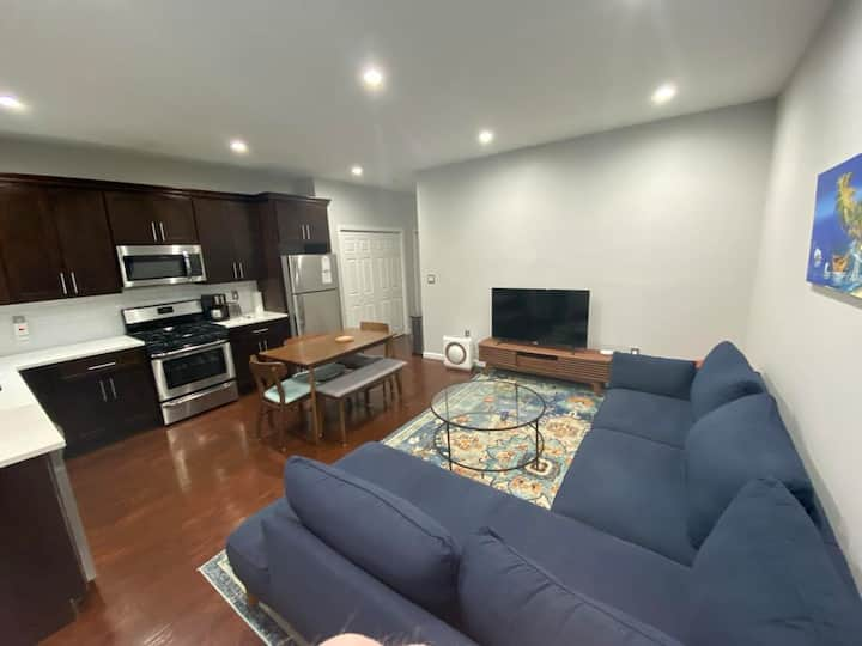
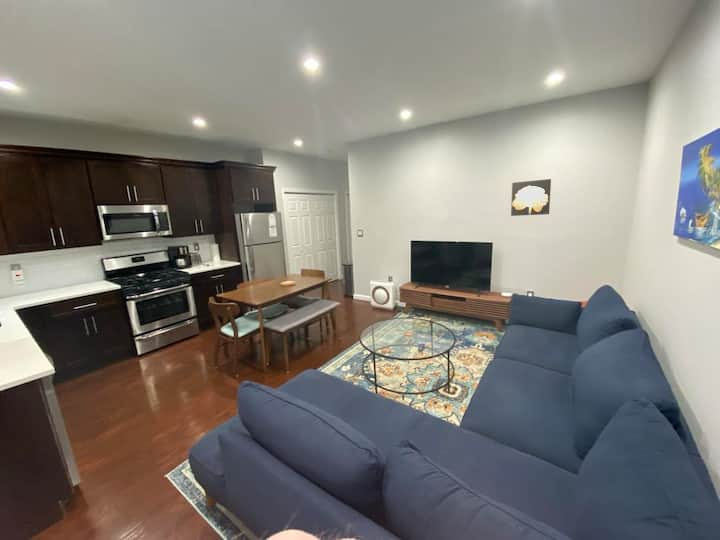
+ wall art (530, 198)
